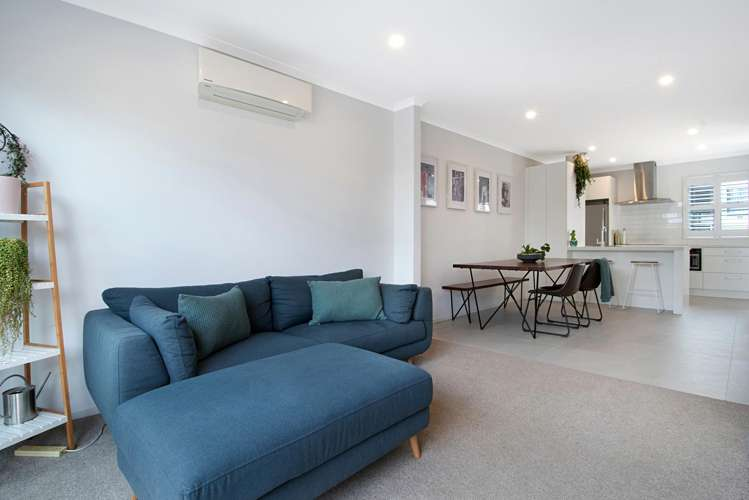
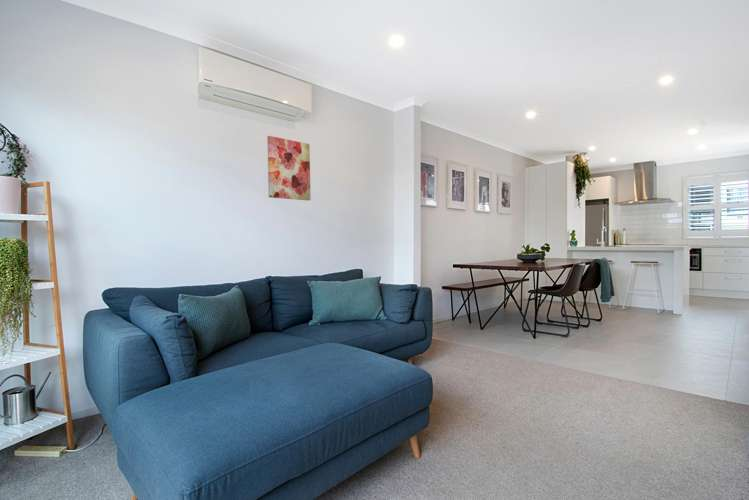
+ wall art (289, 169)
